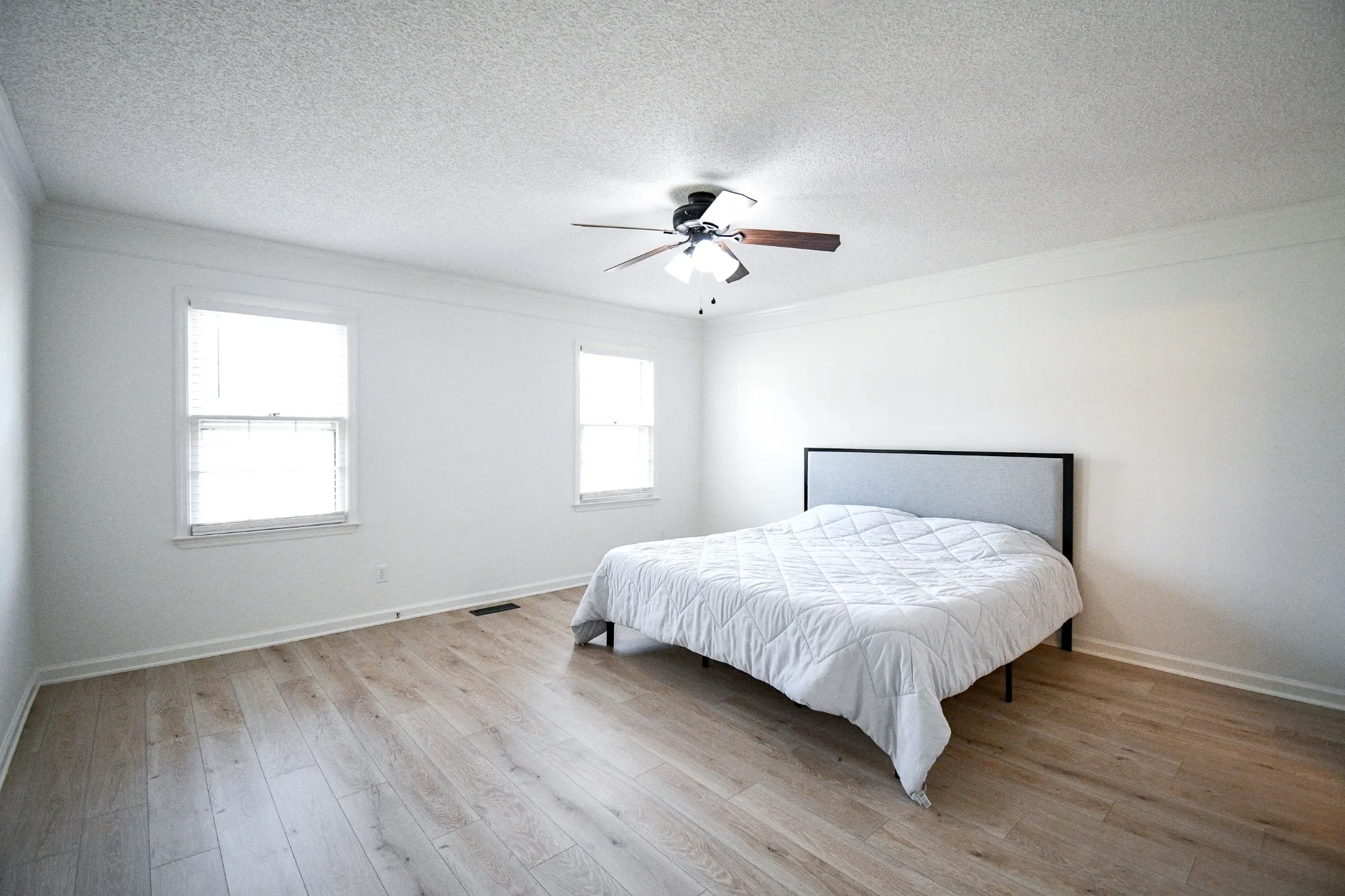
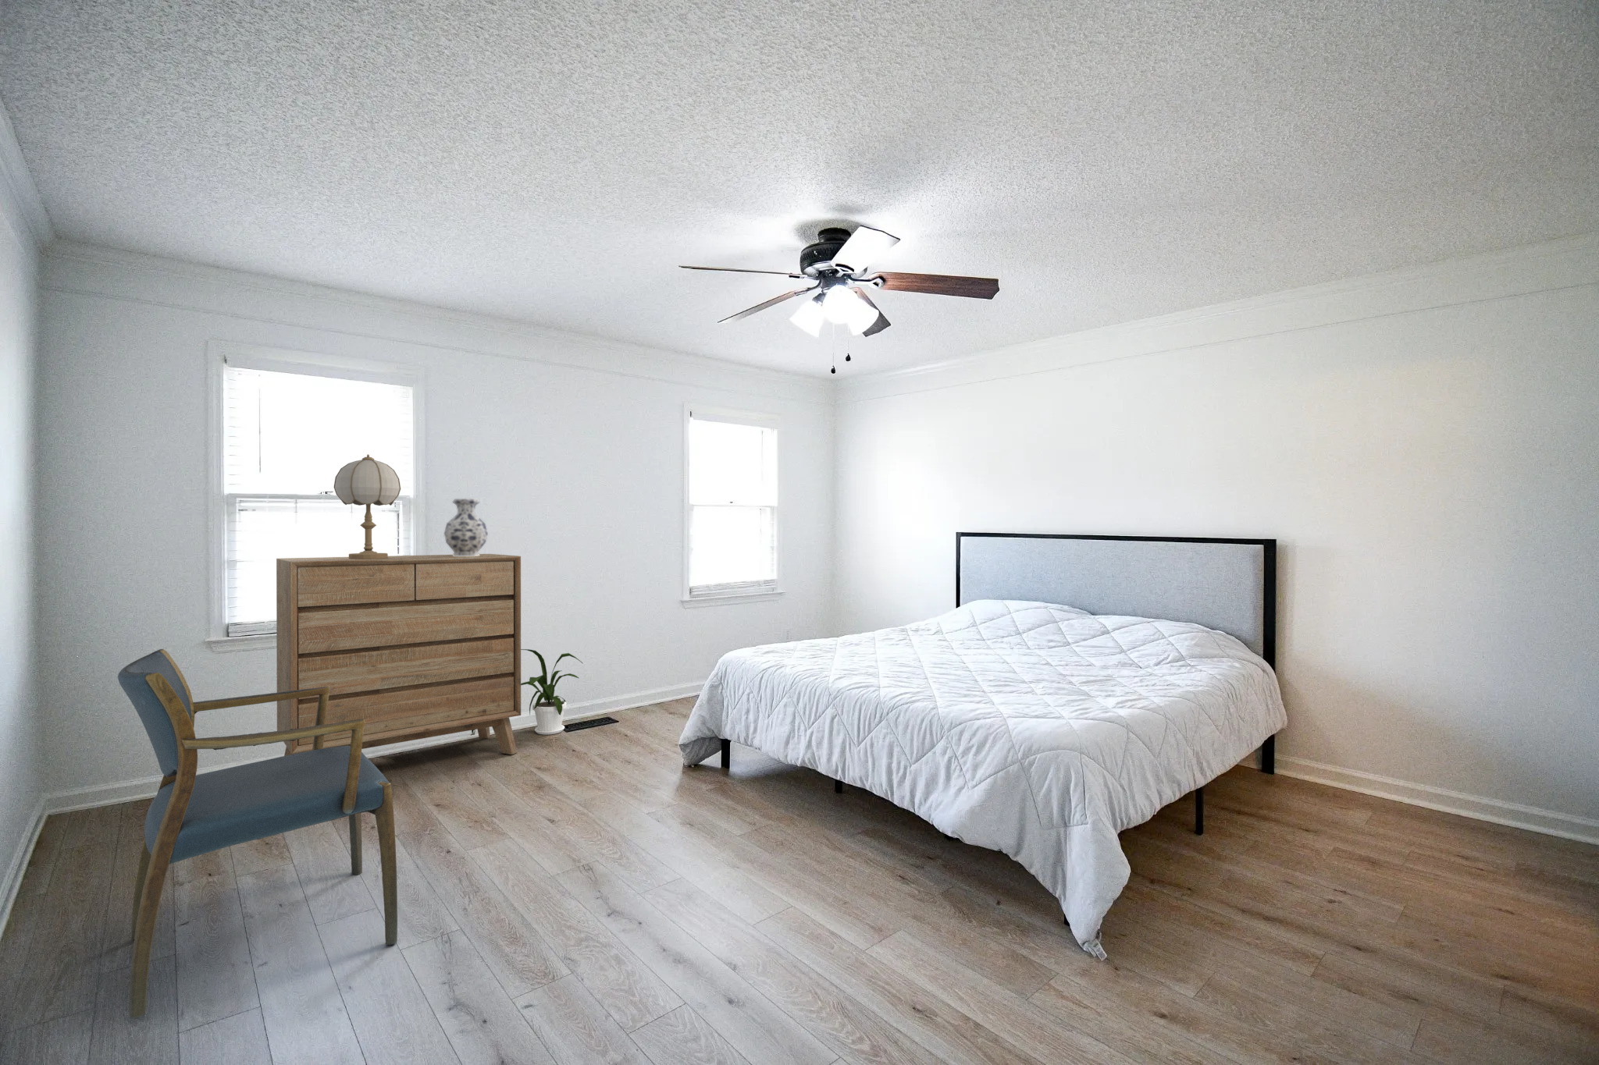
+ dresser (404, 660)
+ house plant (547, 689)
+ table lamp (367, 505)
+ vase (466, 527)
+ armchair (273, 792)
